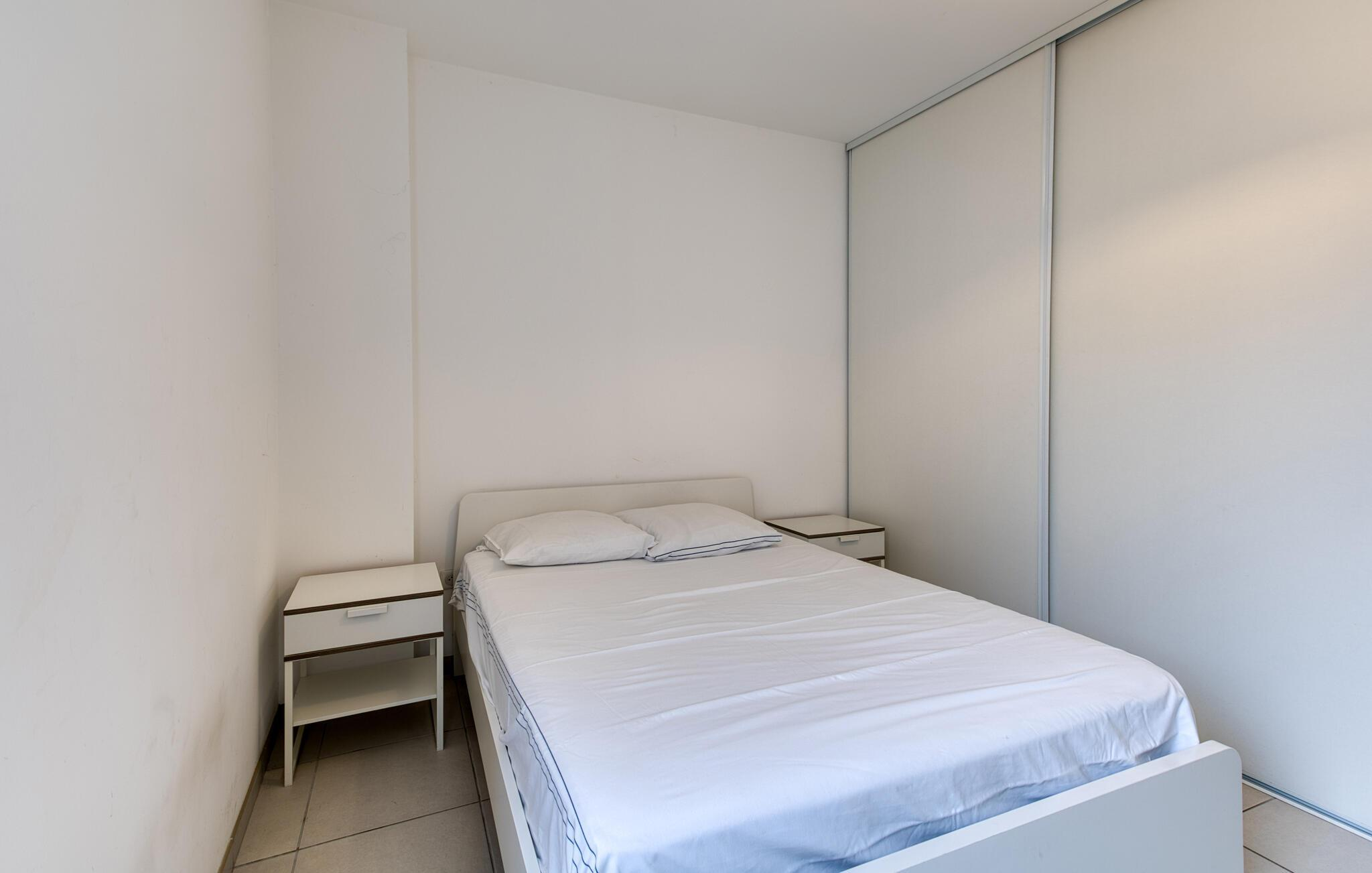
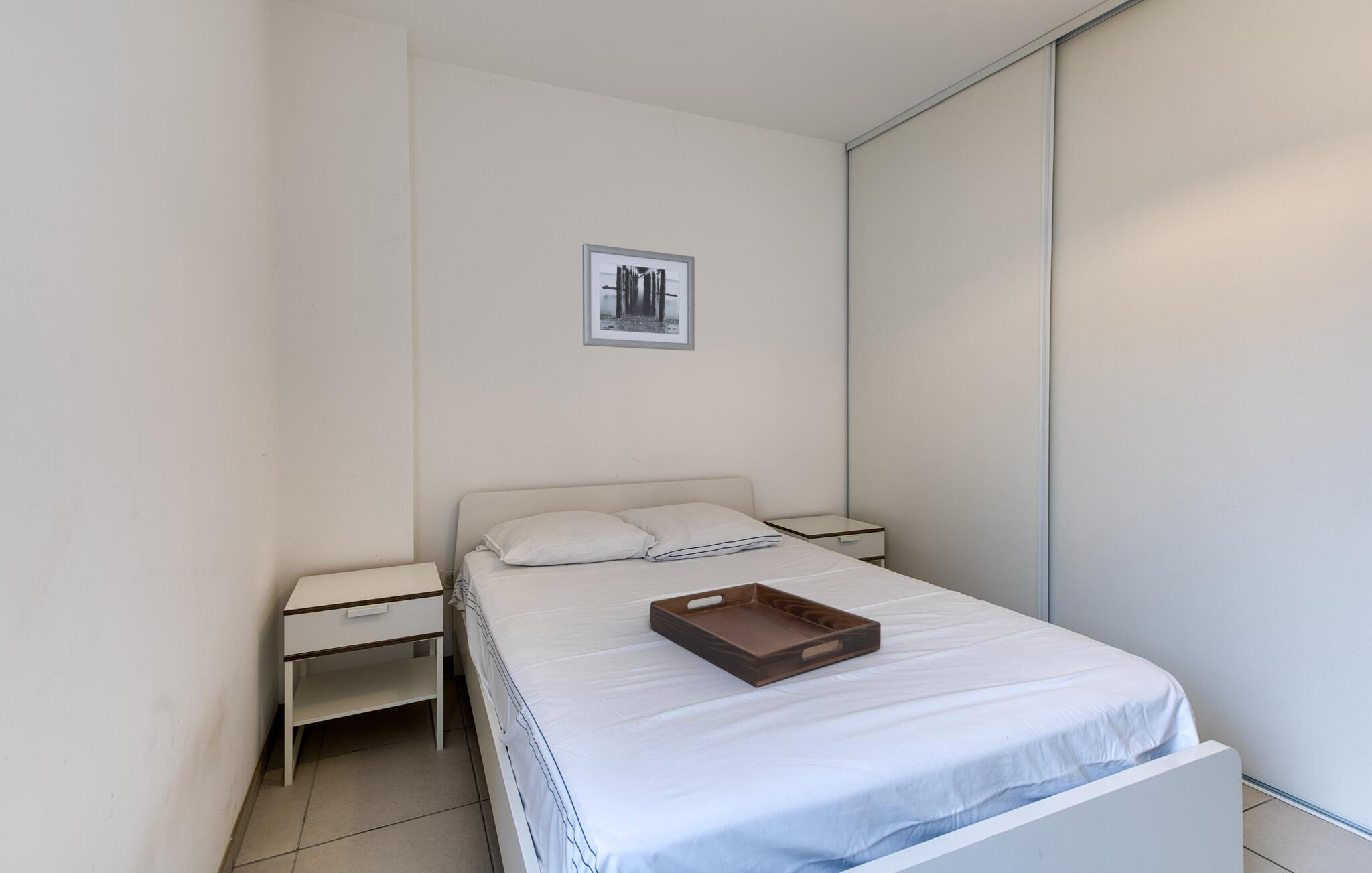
+ serving tray (756, 624)
+ wall art (640, 299)
